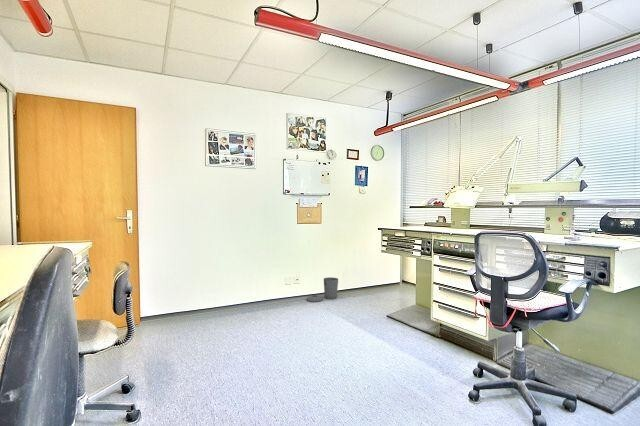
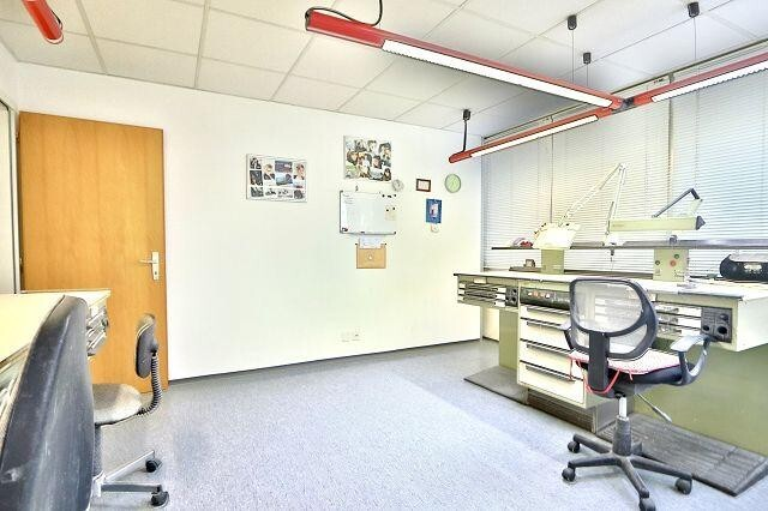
- trash can (324, 289)
